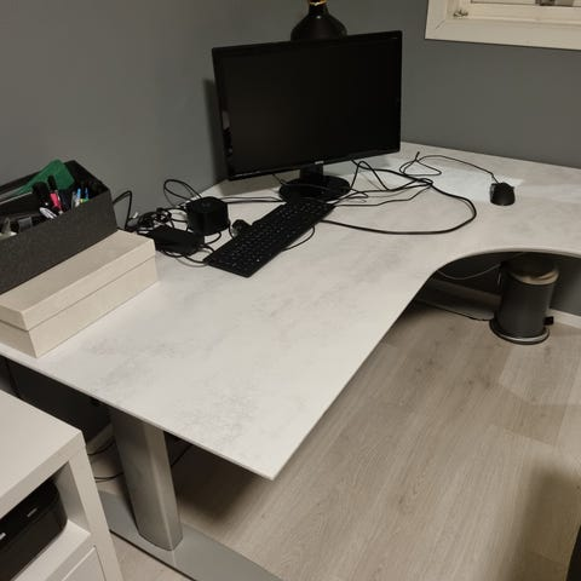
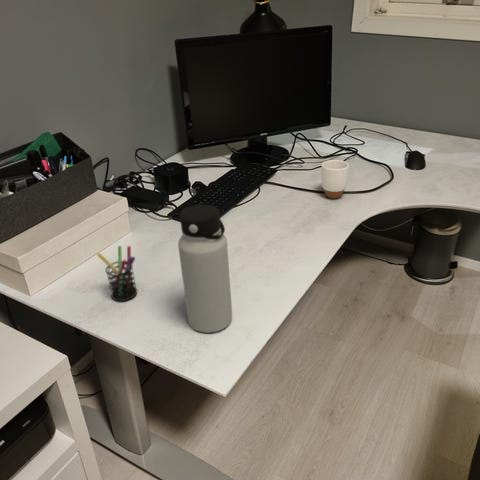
+ pen holder (121, 269)
+ mug (337, 178)
+ water bottle (205, 268)
